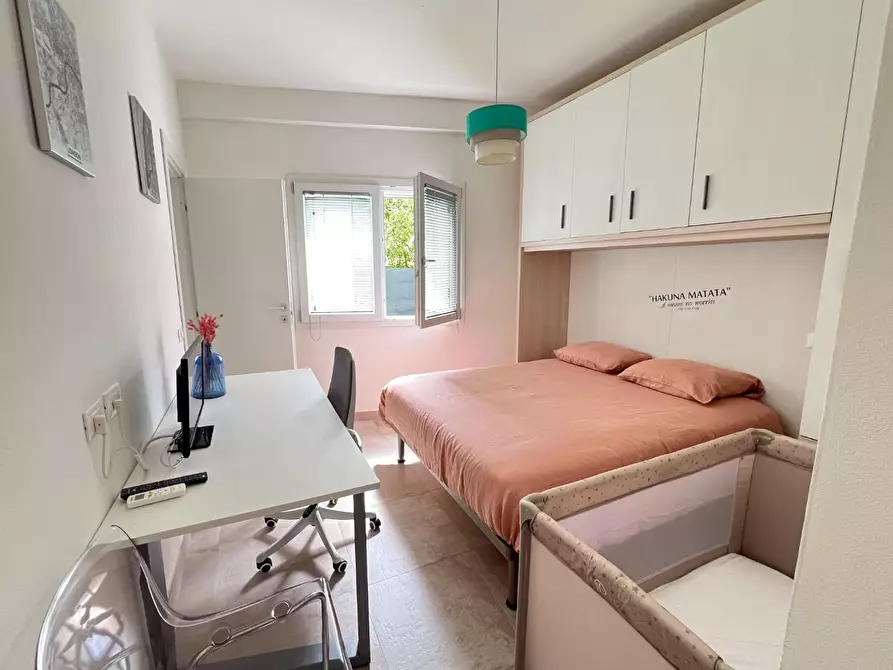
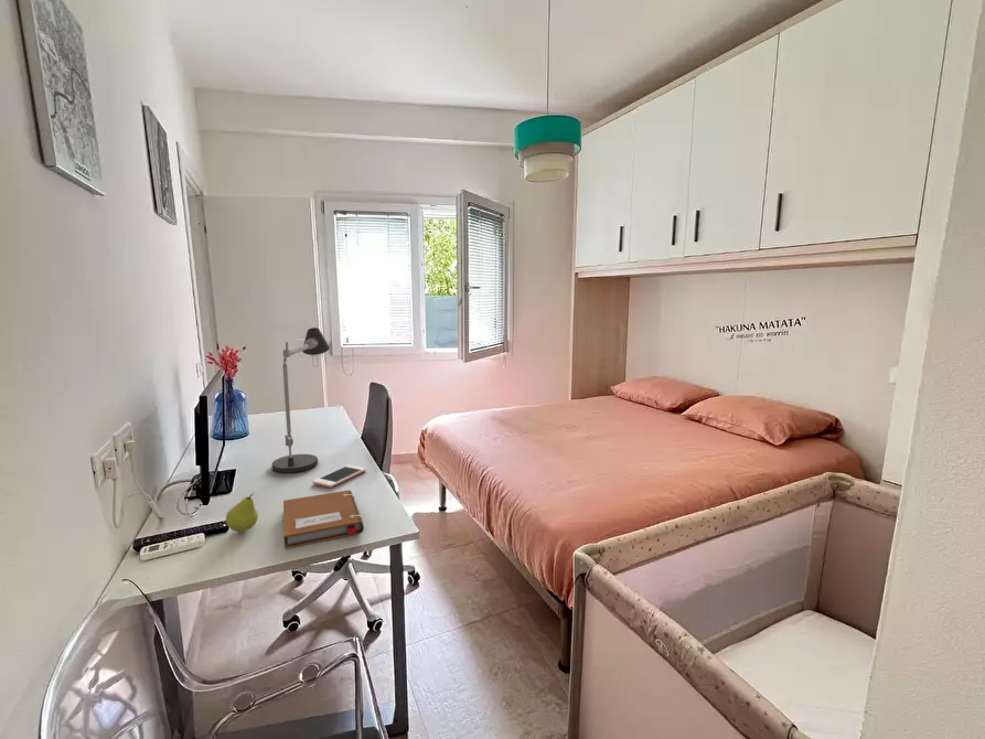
+ notebook (322, 516)
+ cell phone (340, 475)
+ fruit (242, 511)
+ desk lamp (288, 390)
